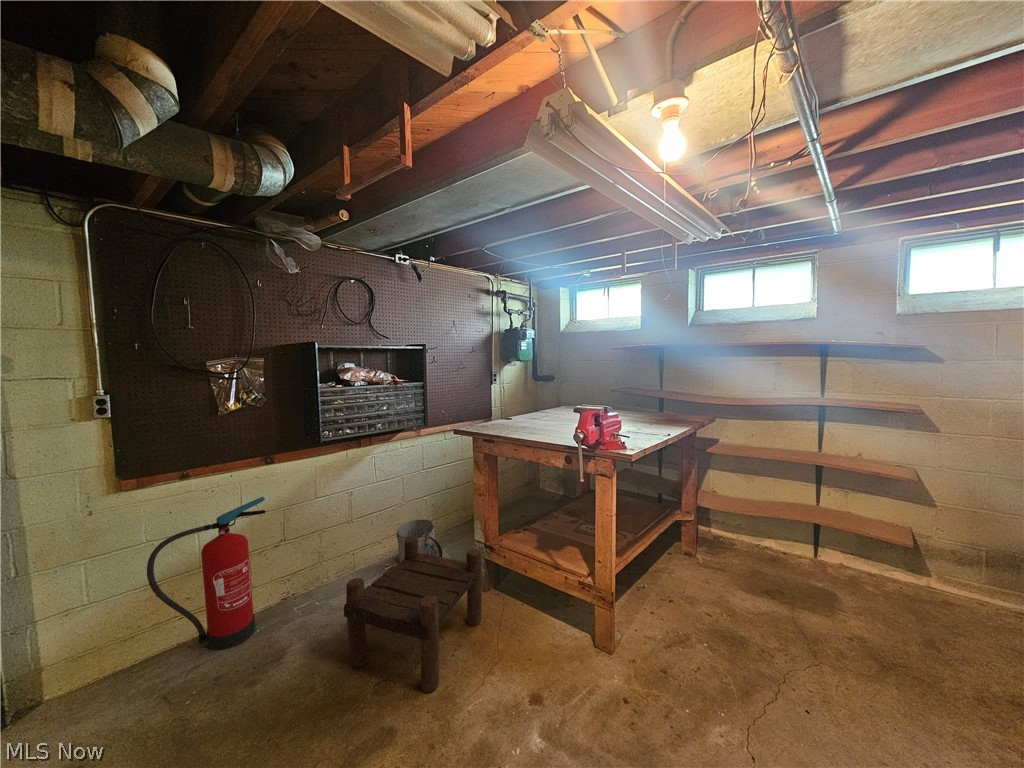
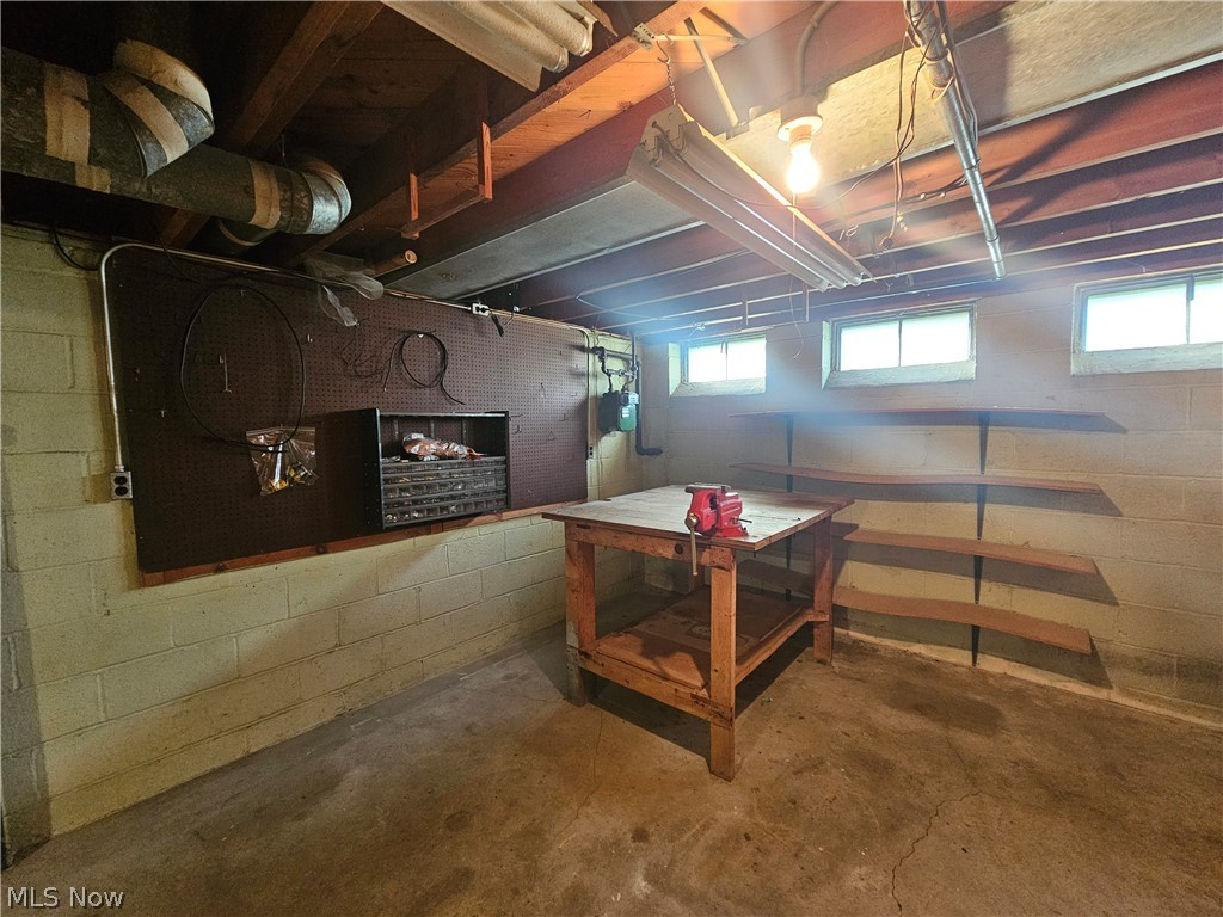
- fire extinguisher (213, 576)
- stool (420, 602)
- bucket (421, 544)
